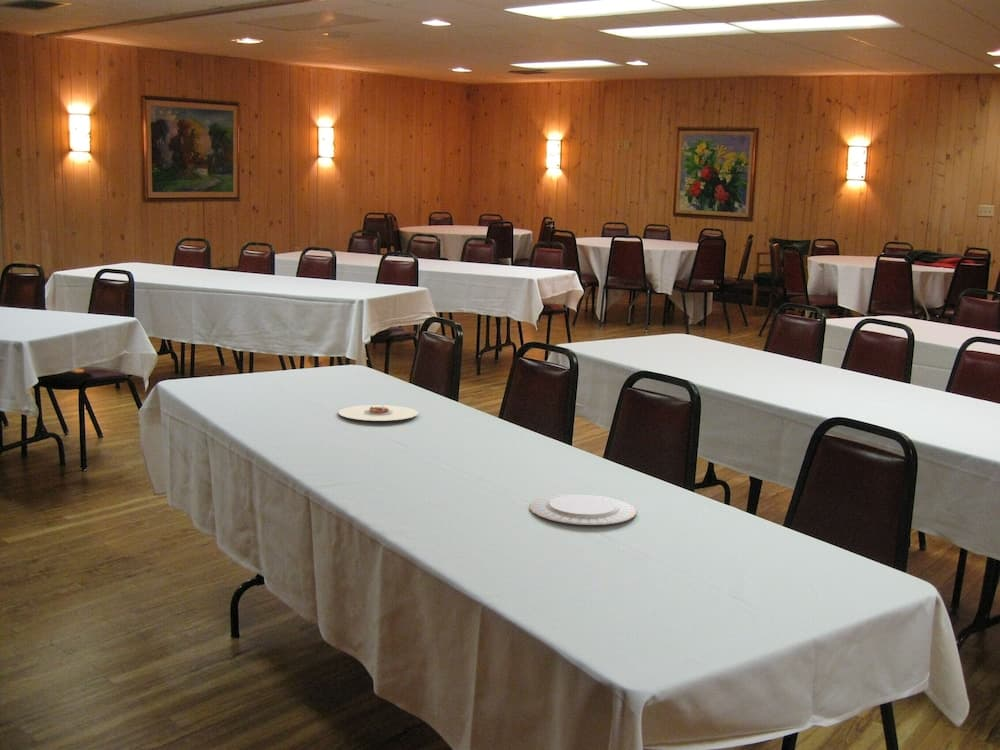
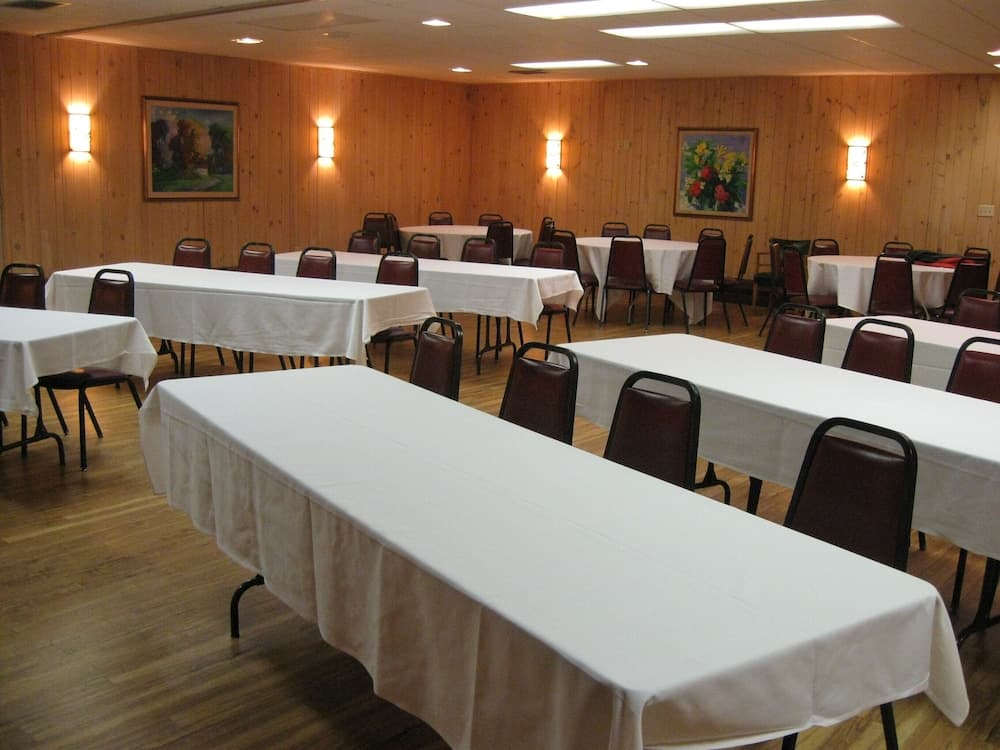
- chinaware (582, 506)
- plate (378, 409)
